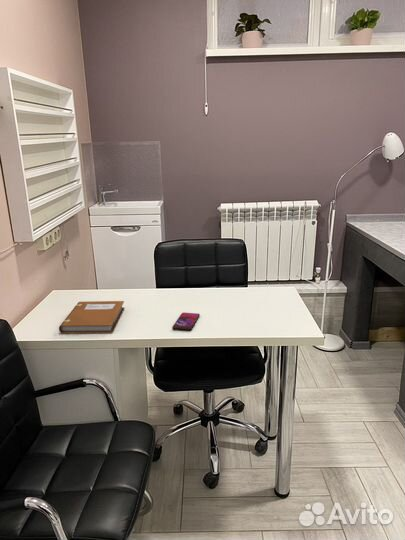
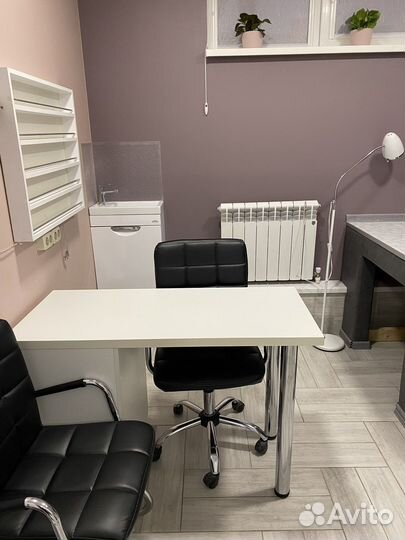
- smartphone (186, 321)
- notebook (93, 315)
